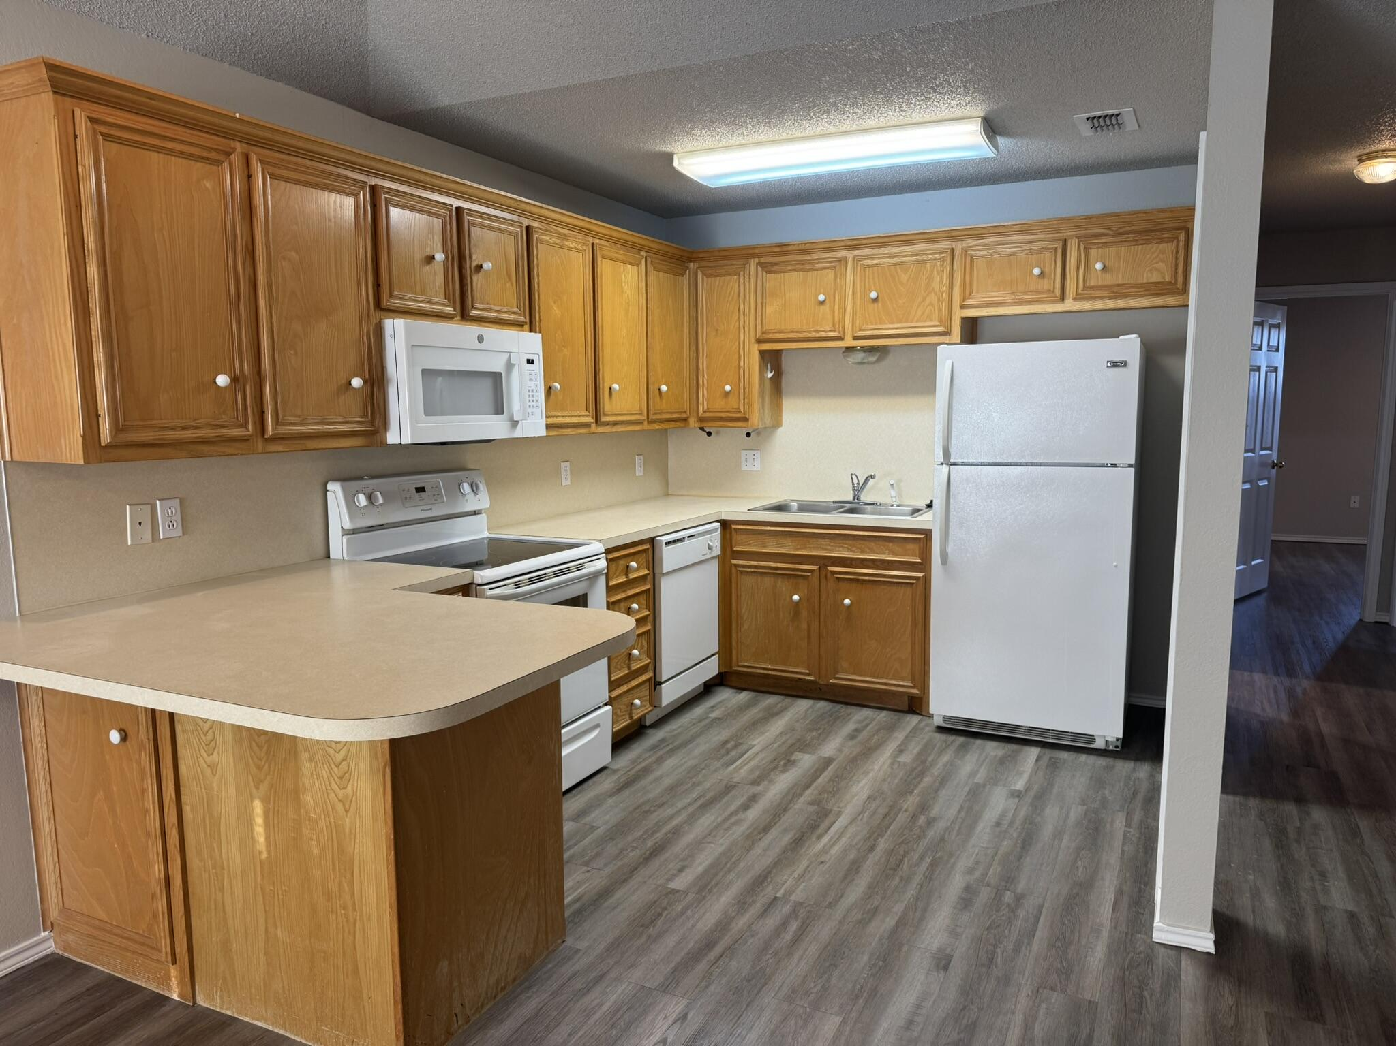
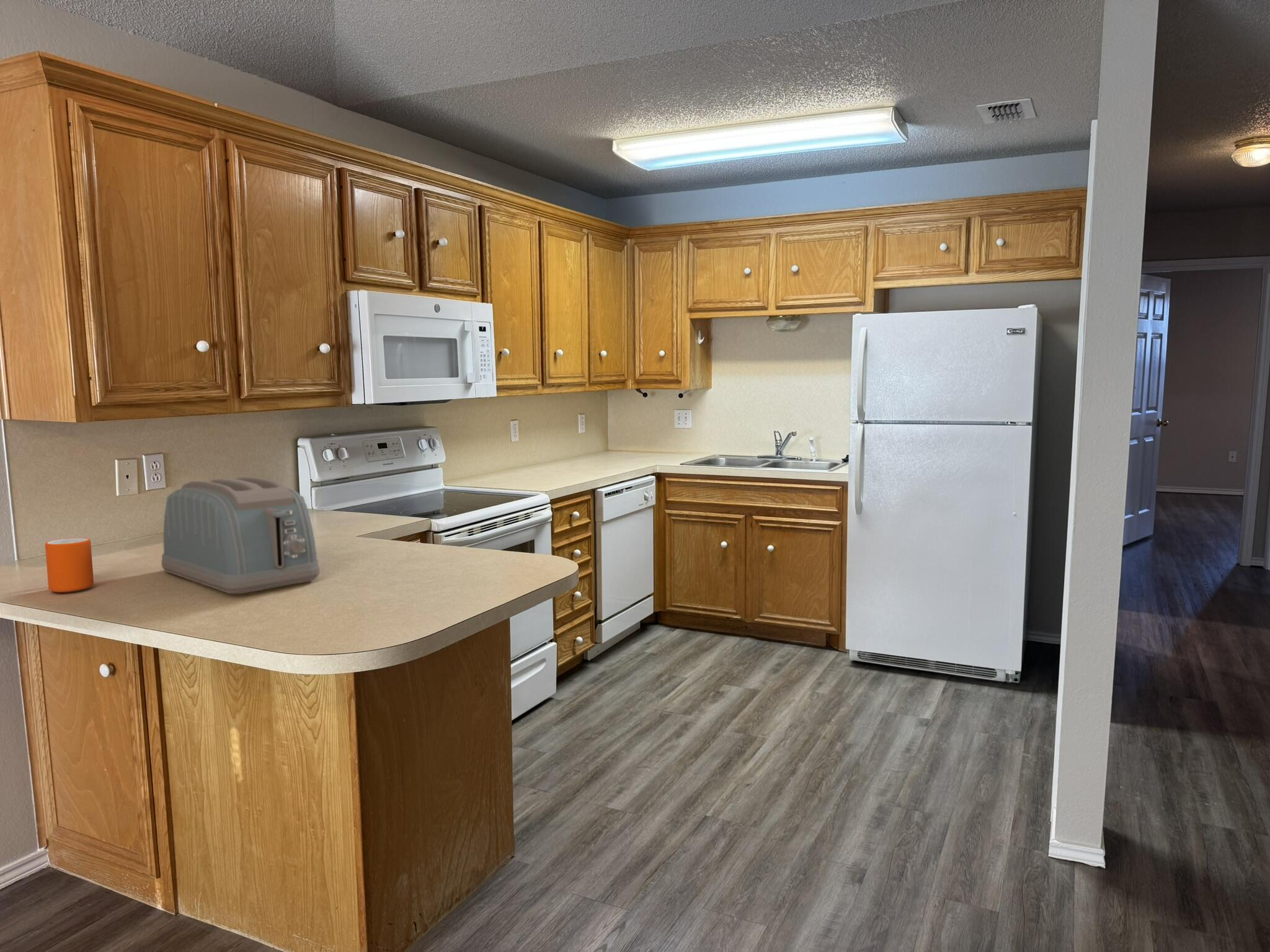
+ toaster (239, 529)
+ mug (68, 564)
